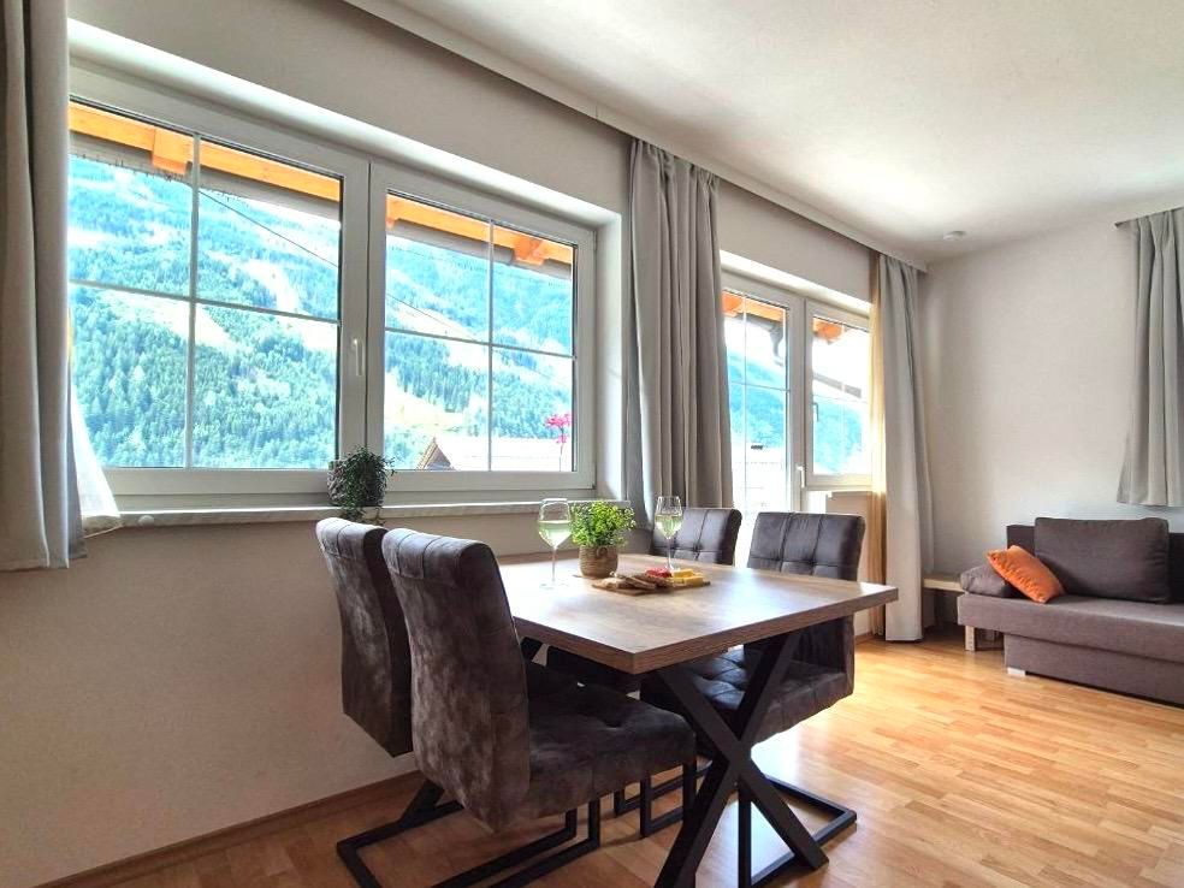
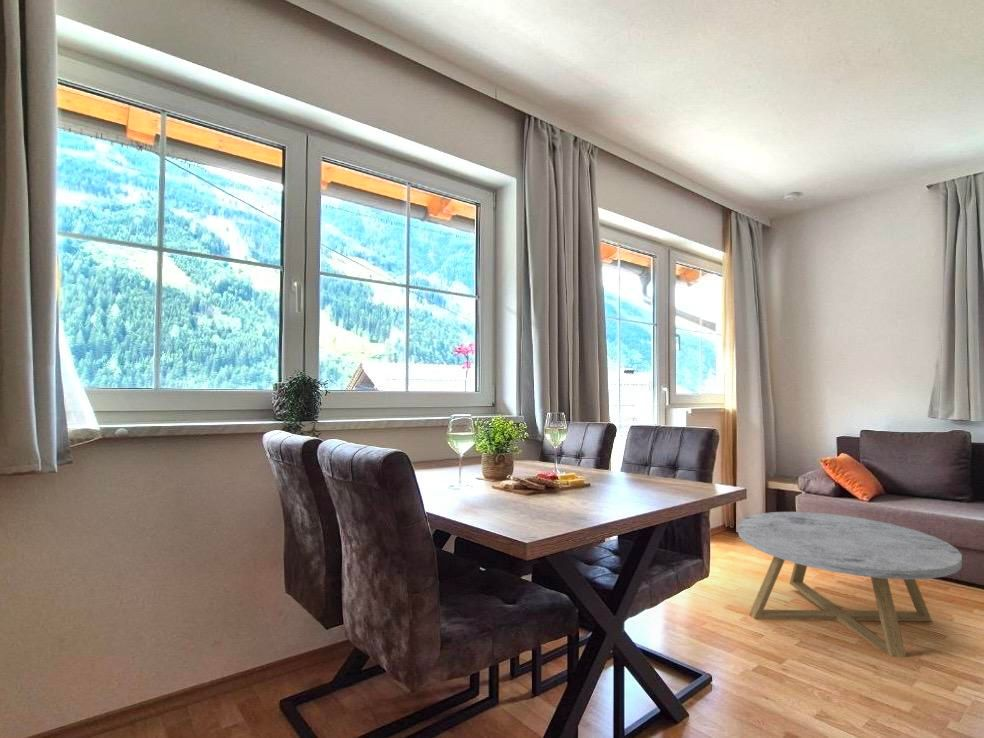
+ coffee table (839, 572)
